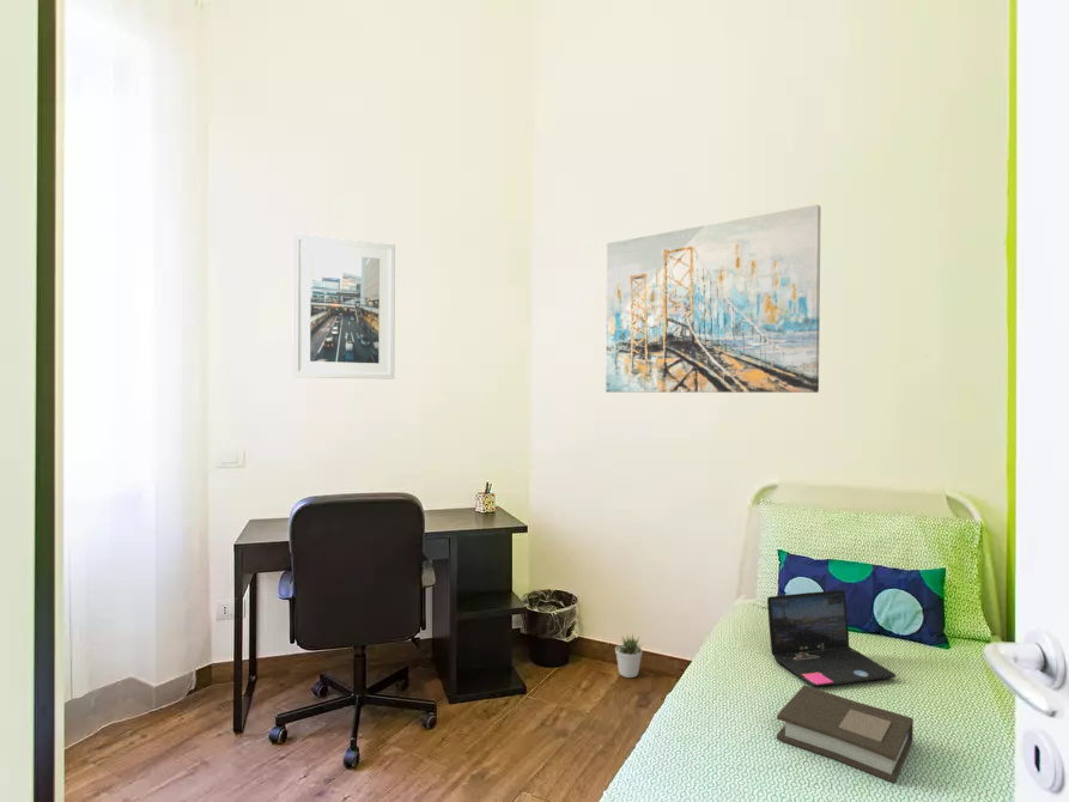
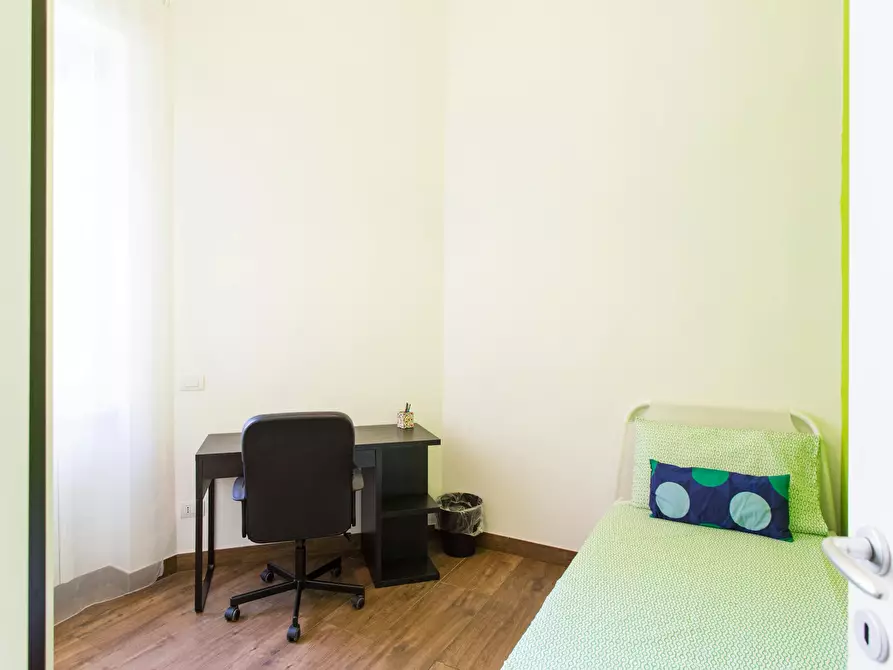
- wall art (700, 309)
- laptop (828, 636)
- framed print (345, 309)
- potted plant (627, 652)
- book (844, 728)
